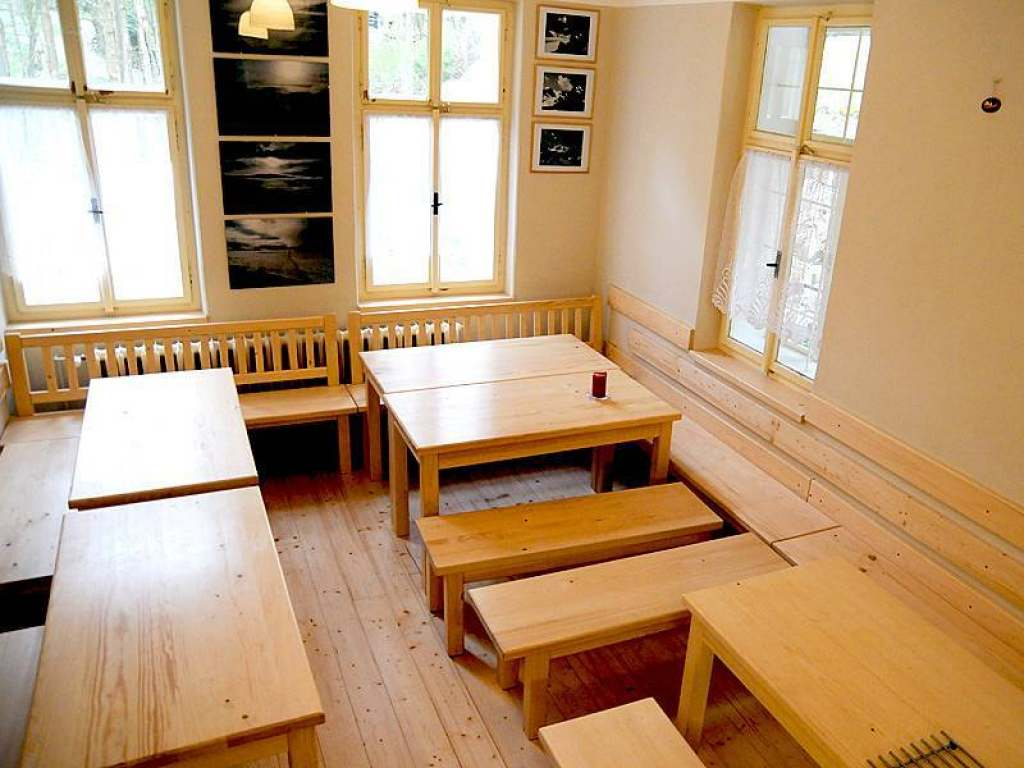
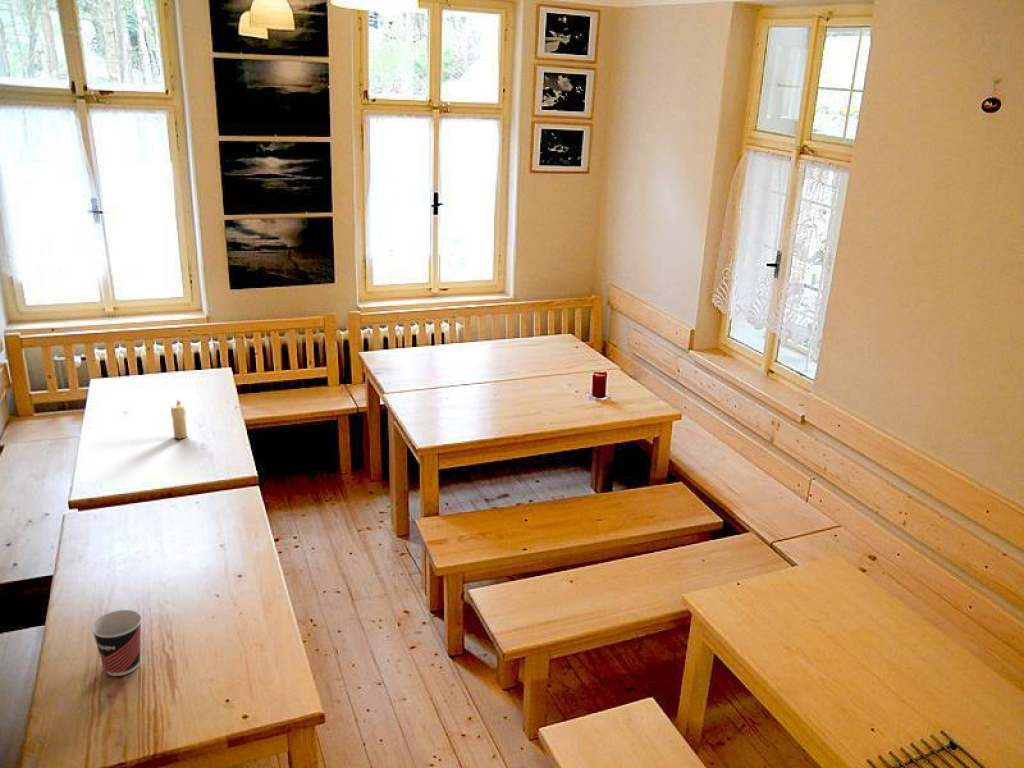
+ candle (178, 418)
+ cup (119, 644)
